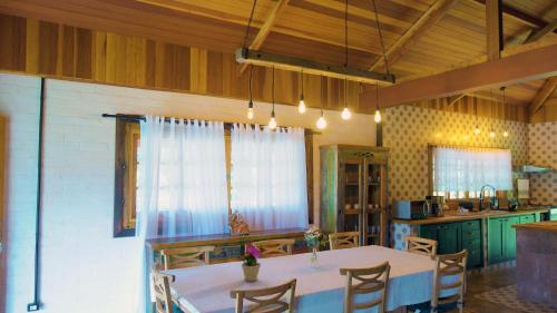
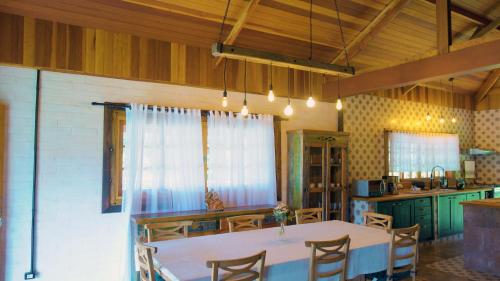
- flower pot (251, 262)
